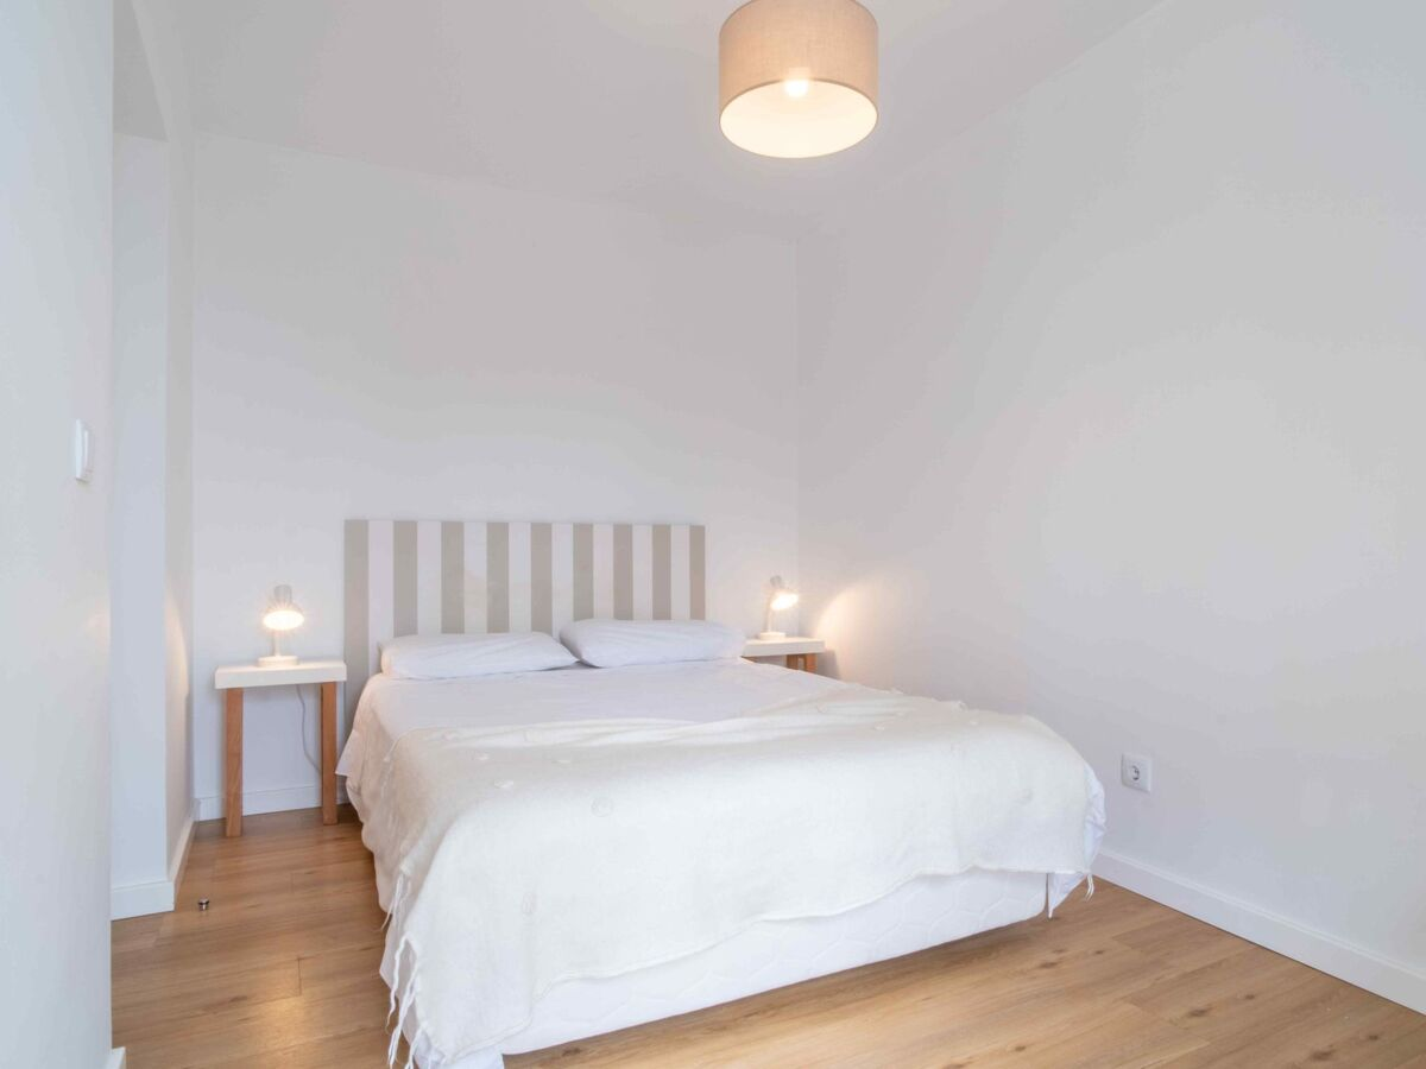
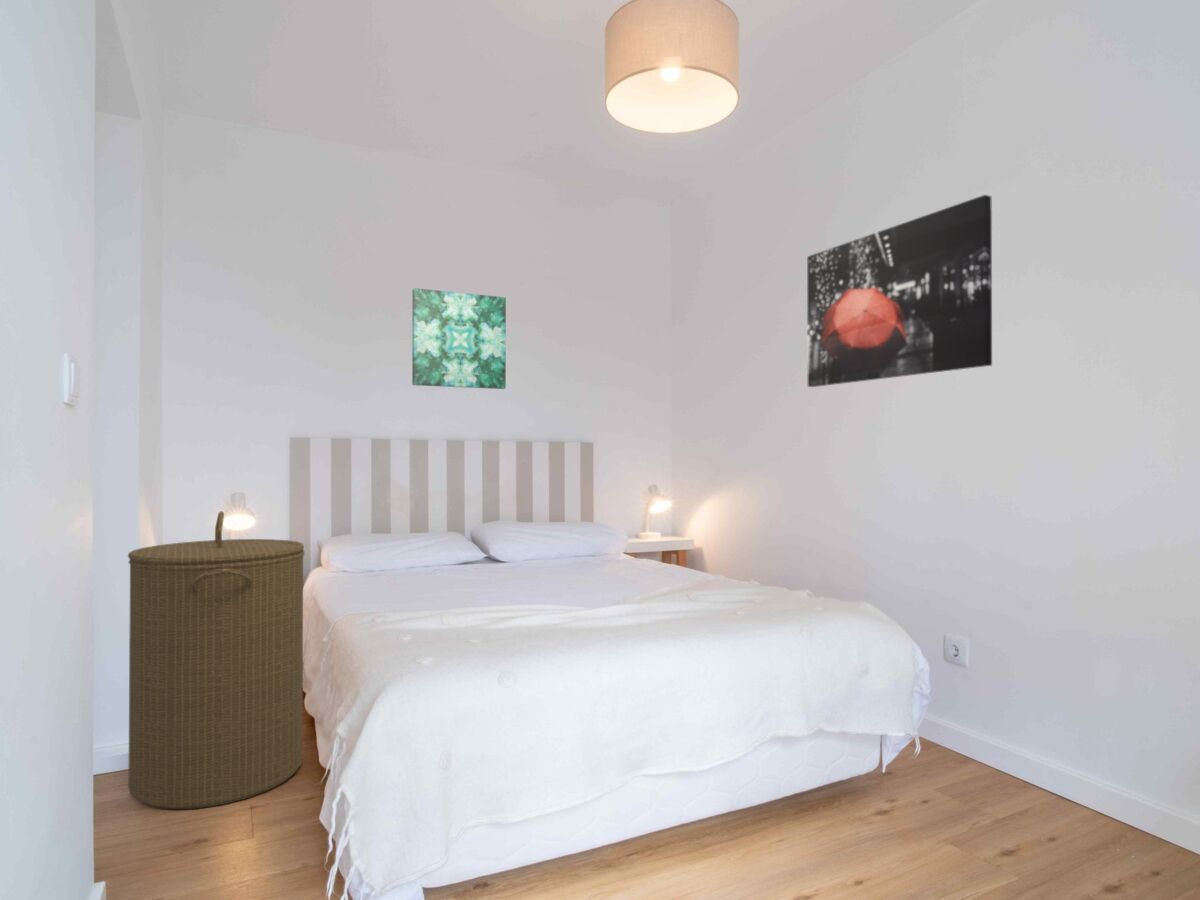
+ wall art (887, 303)
+ wall art (460, 340)
+ laundry hamper (220, 642)
